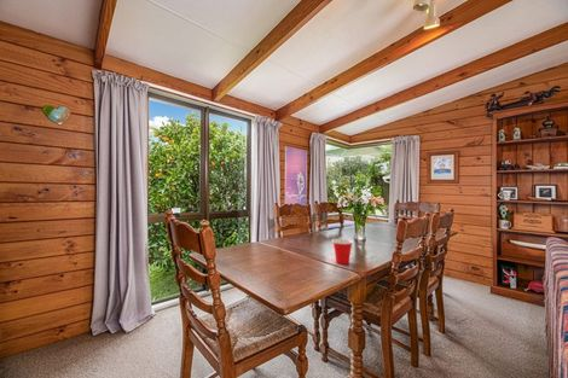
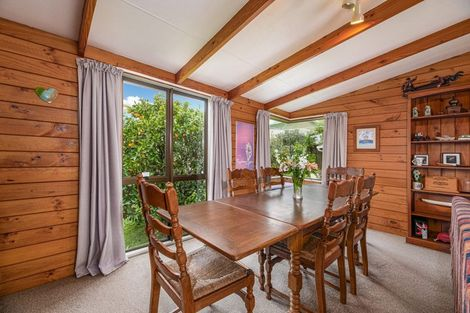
- cup (342, 251)
